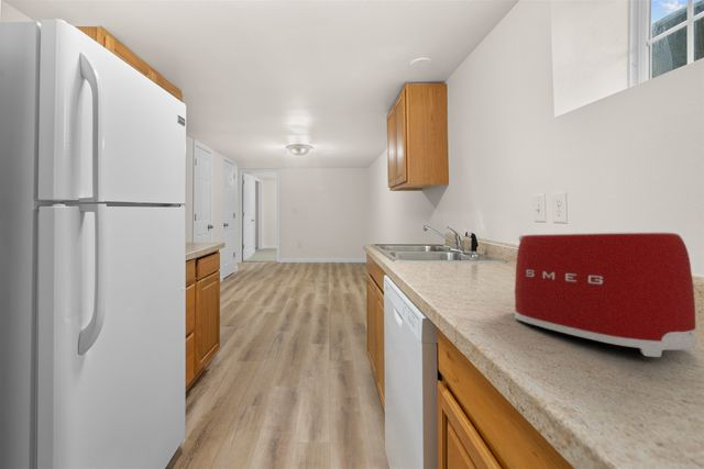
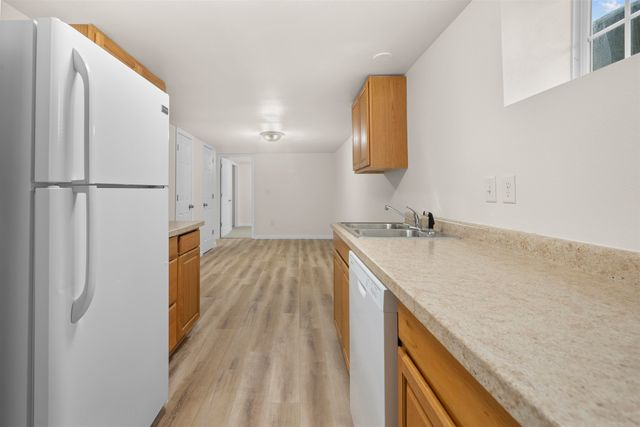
- toaster (586, 281)
